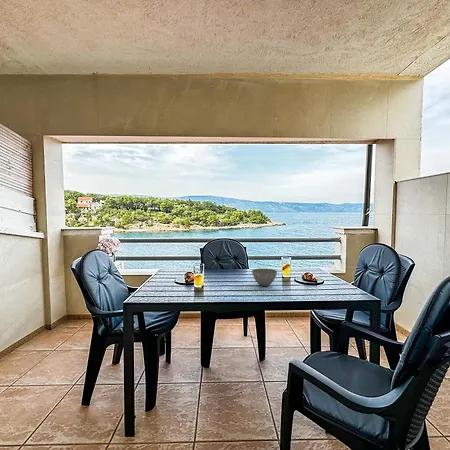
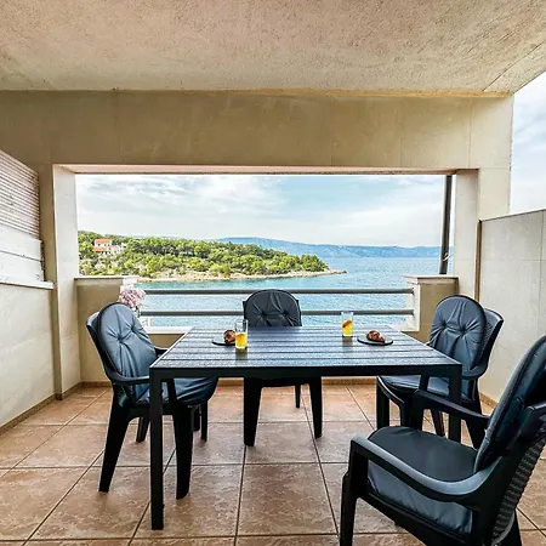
- bowl (264, 277)
